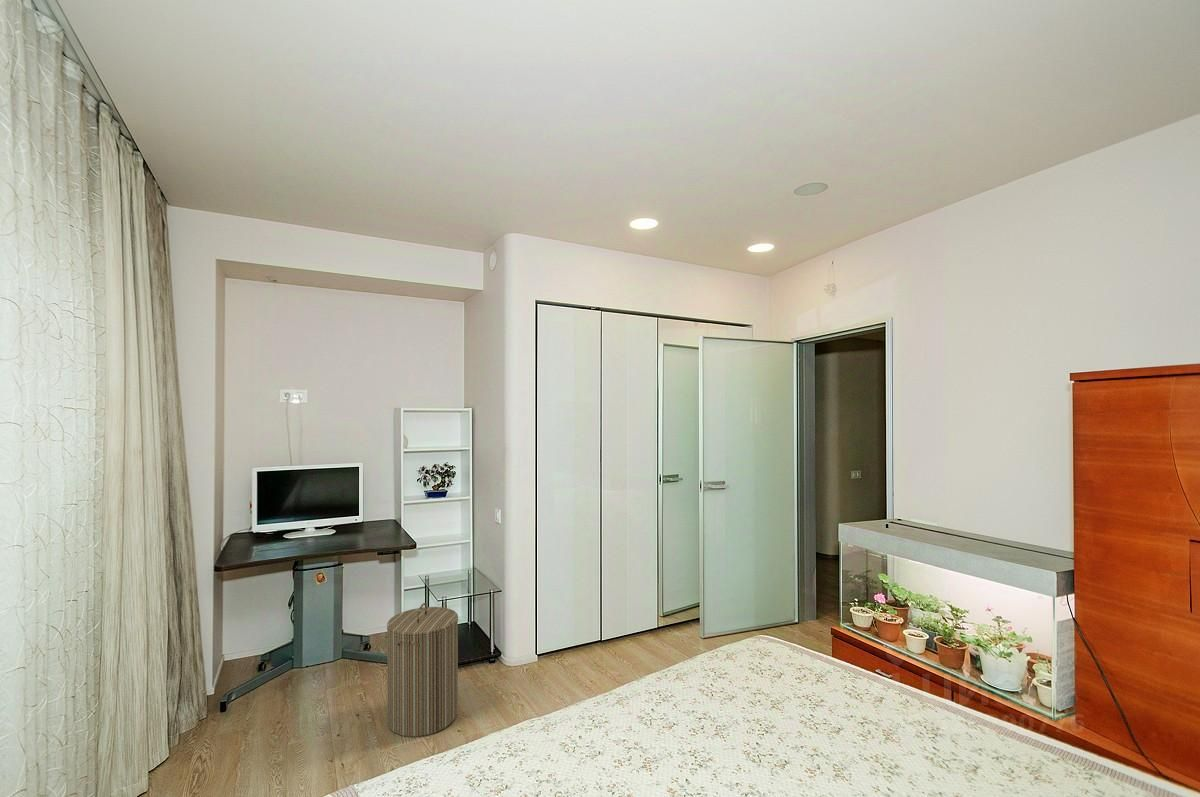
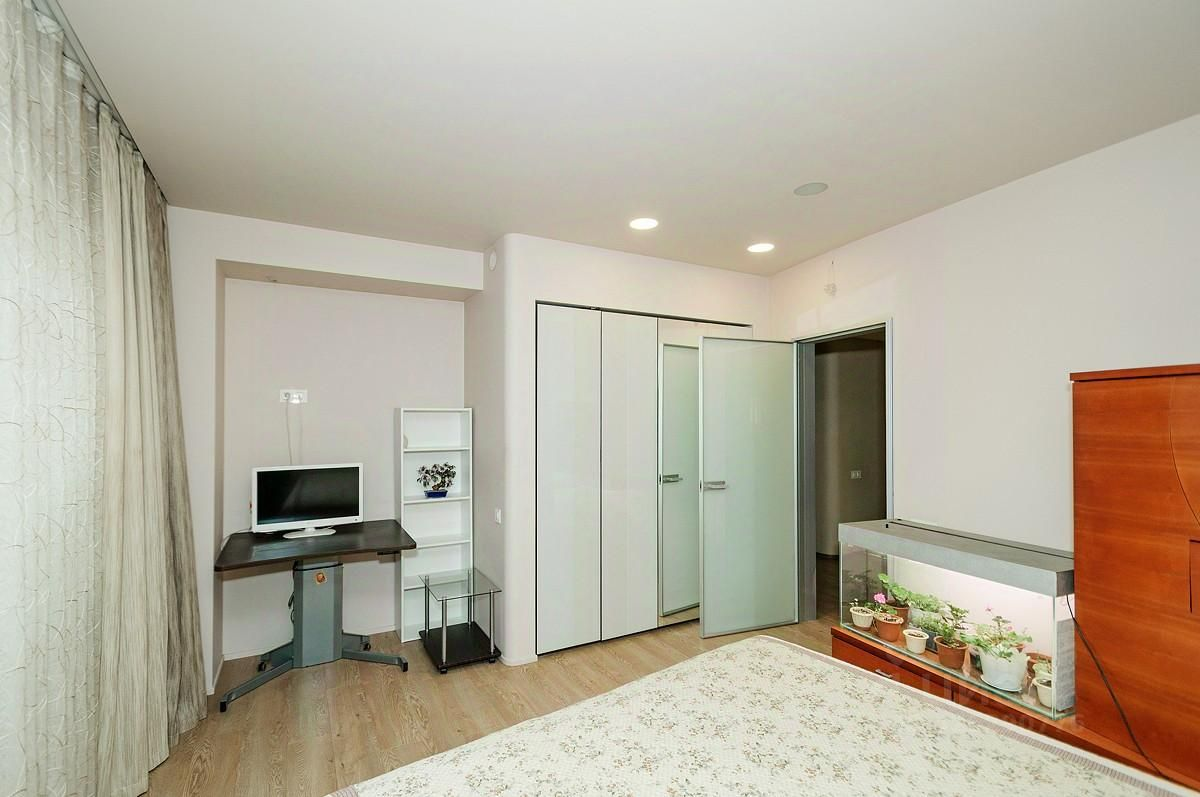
- laundry hamper (423, 660)
